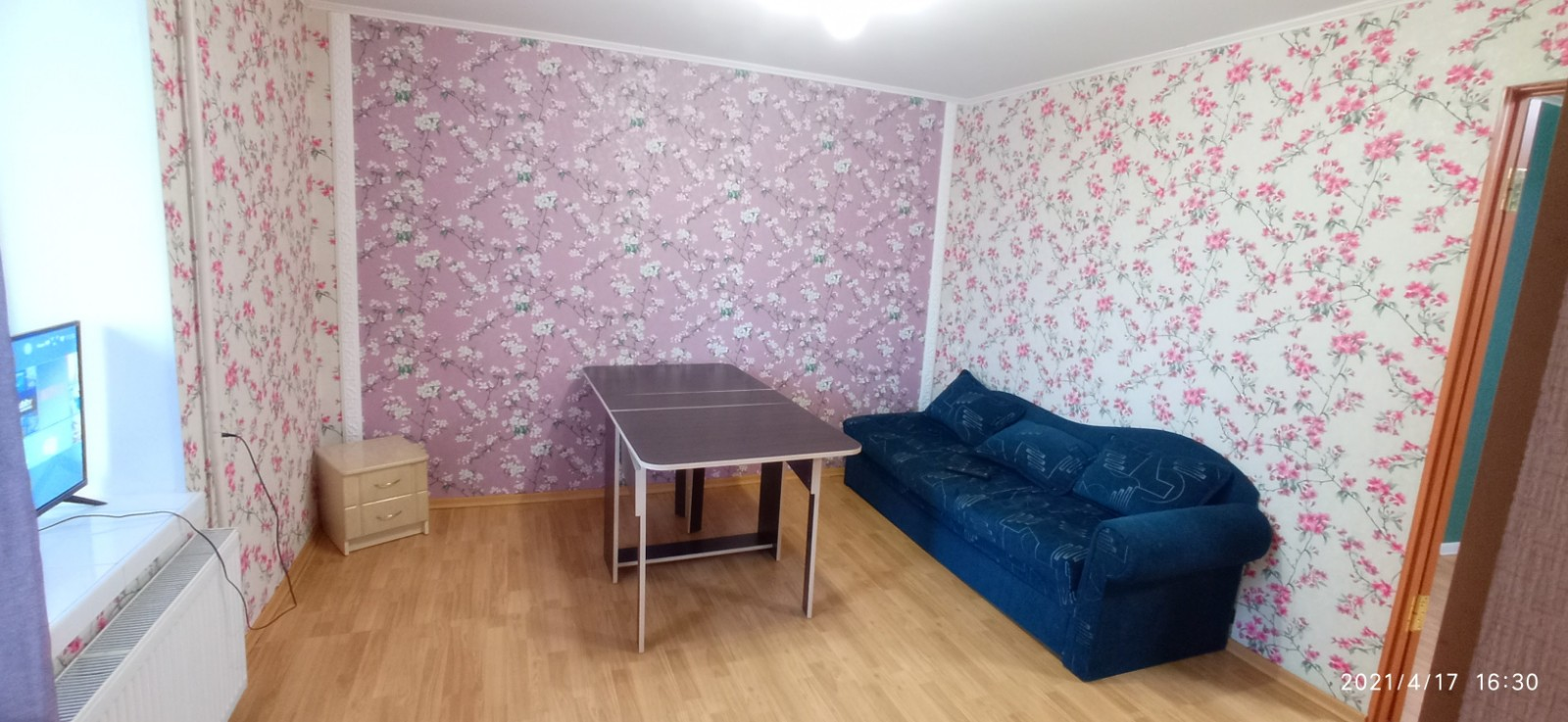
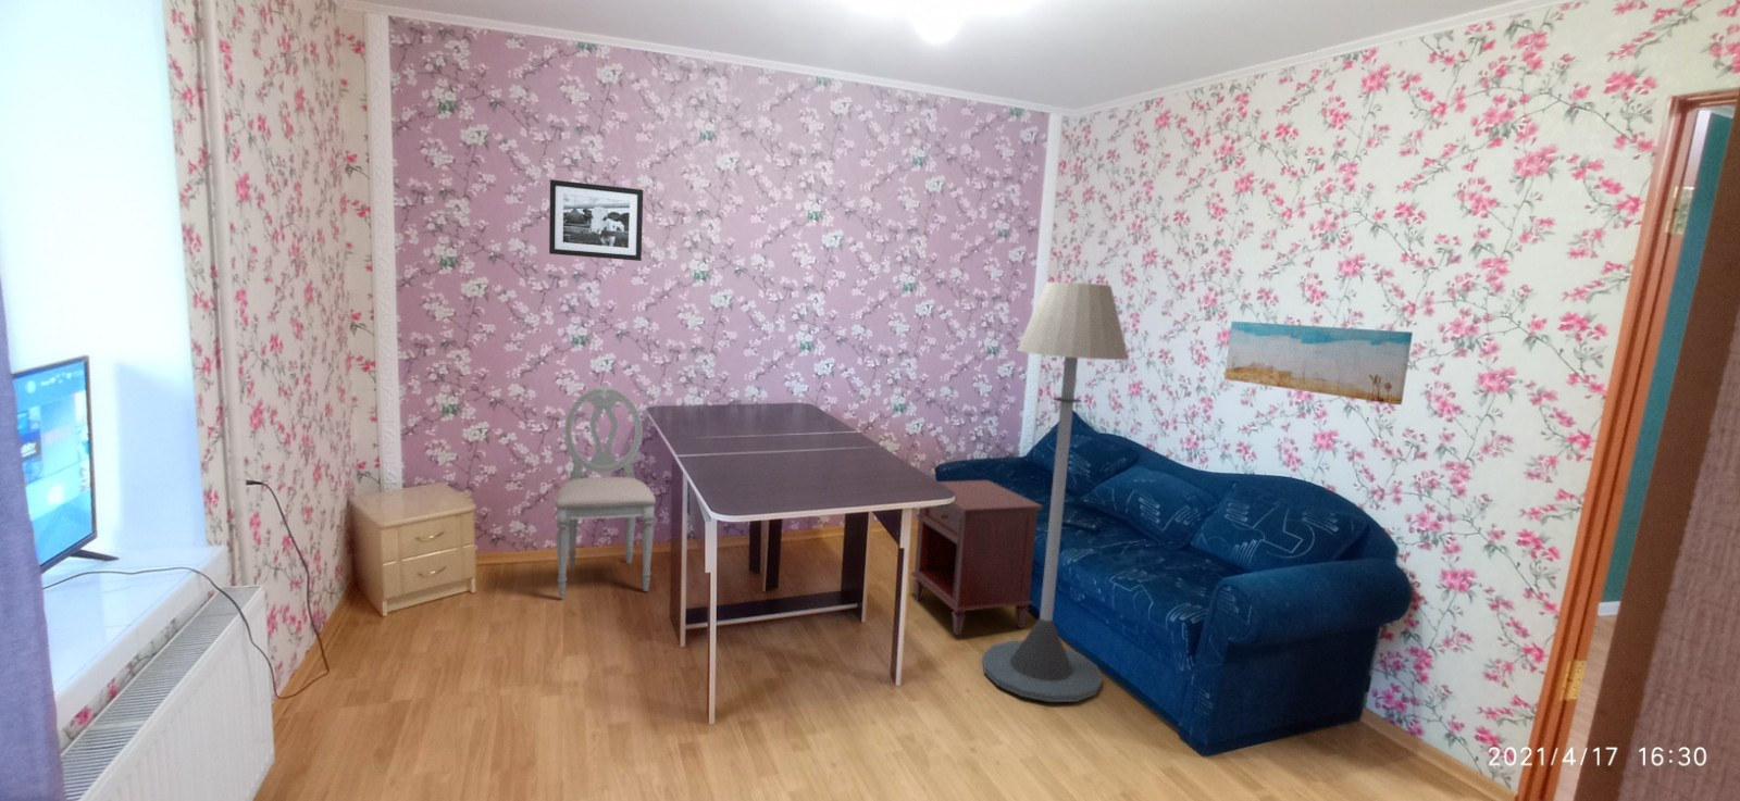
+ floor lamp (1059, 484)
+ picture frame (596, 221)
+ wall art (1308, 357)
+ nightstand (971, 554)
+ dining chair (605, 485)
